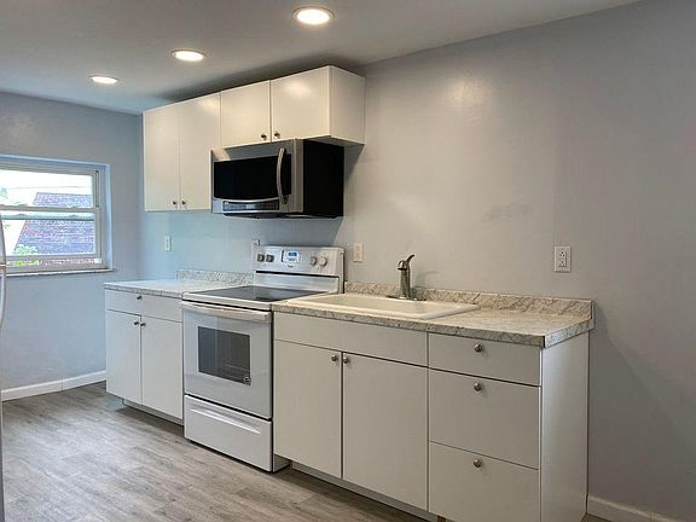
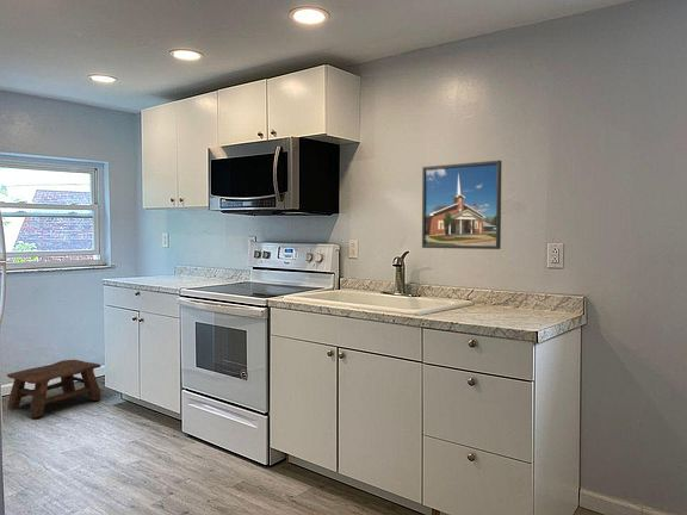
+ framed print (459, 206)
+ stool (54, 385)
